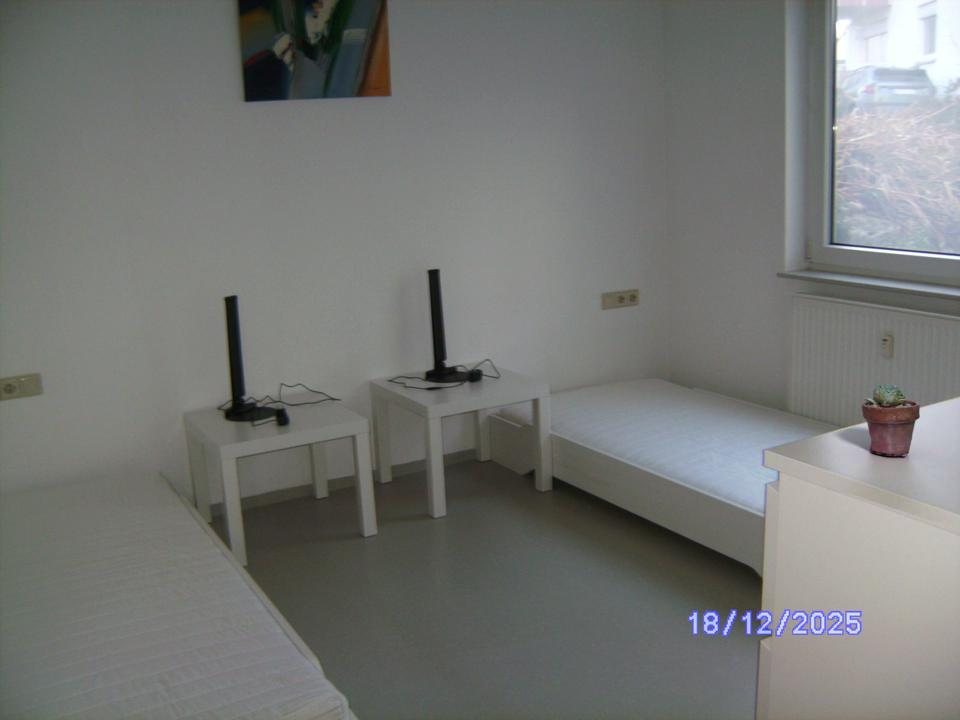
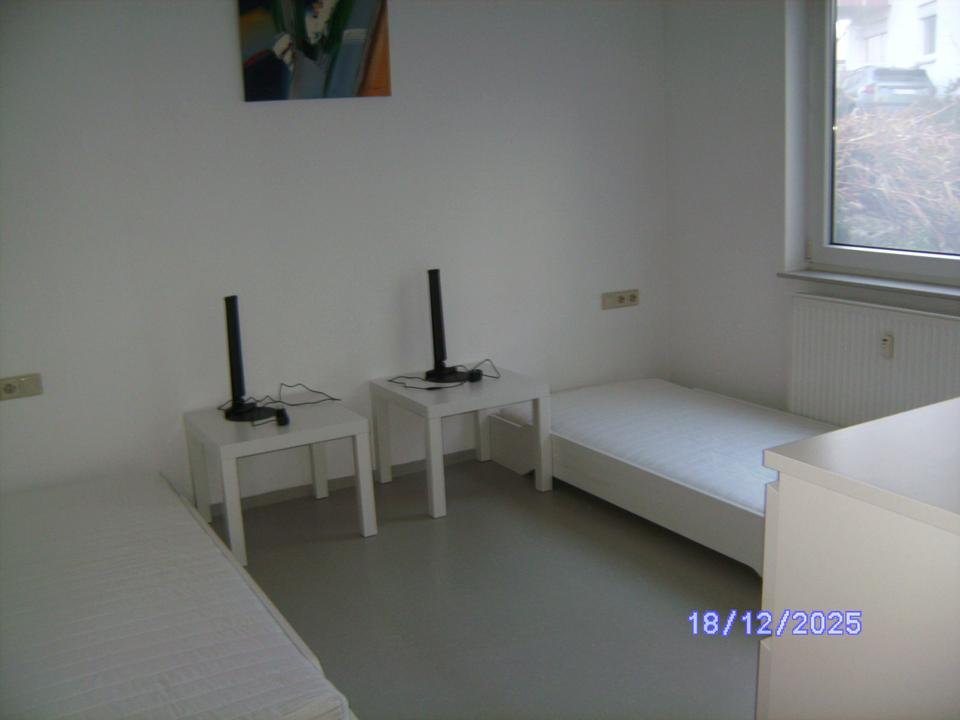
- potted succulent (890, 417)
